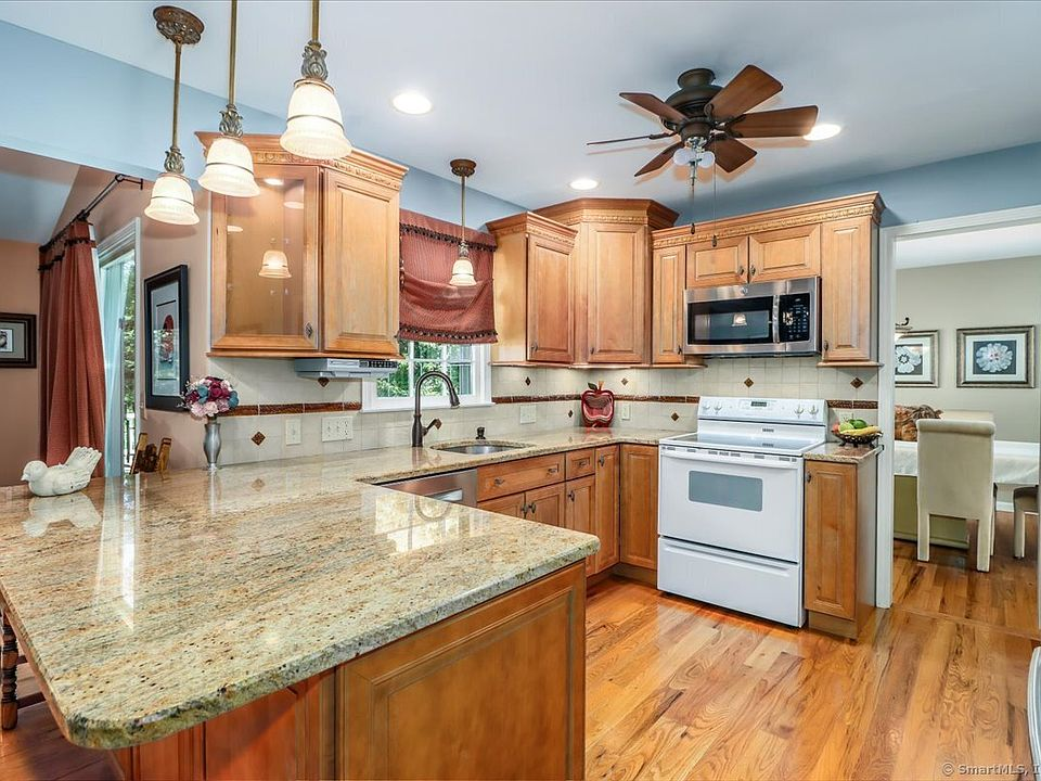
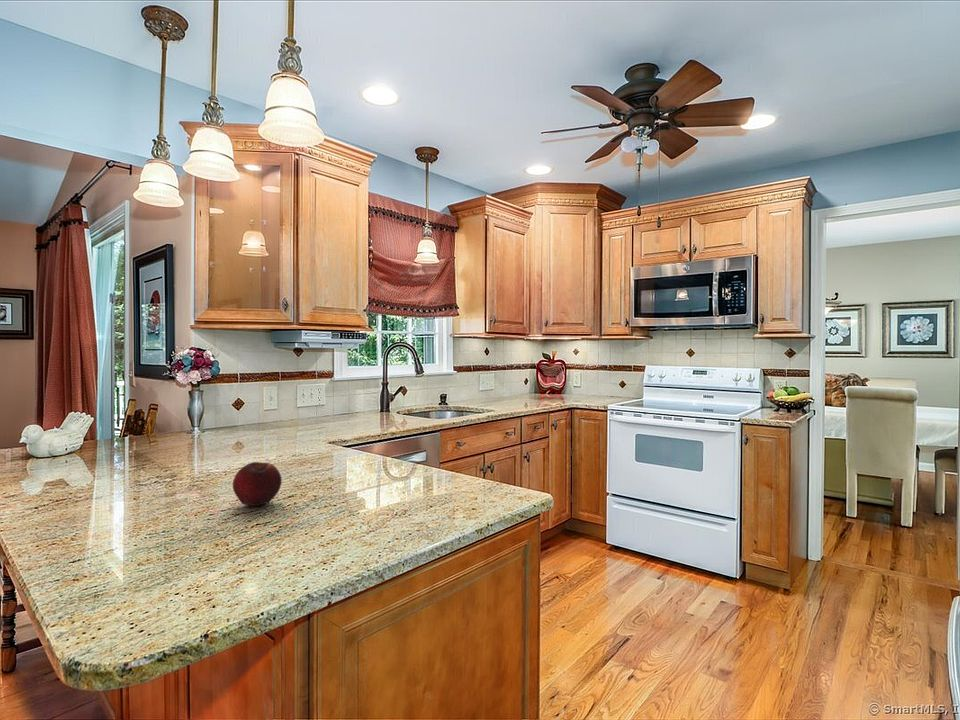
+ fruit (257, 483)
